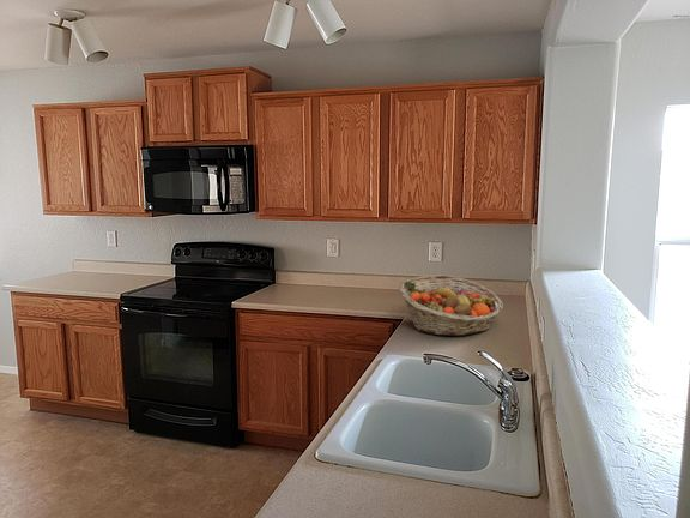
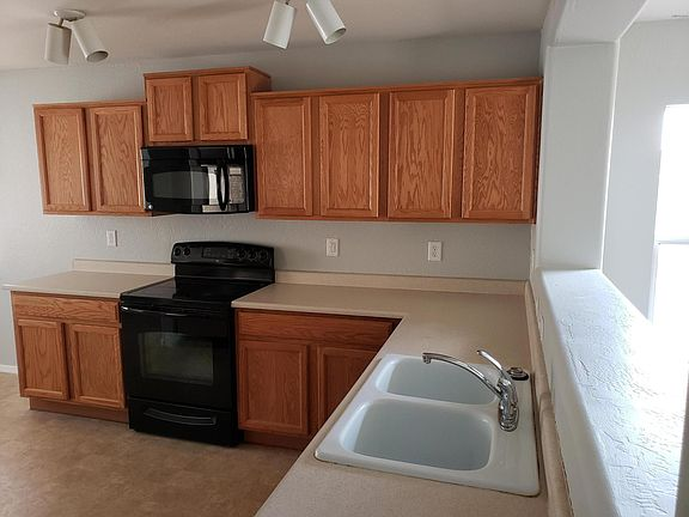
- fruit basket (449, 303)
